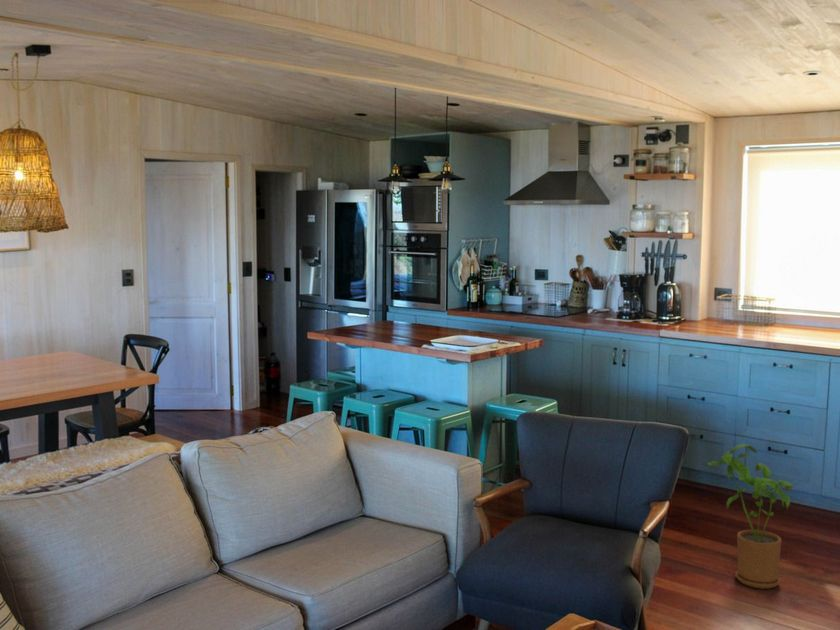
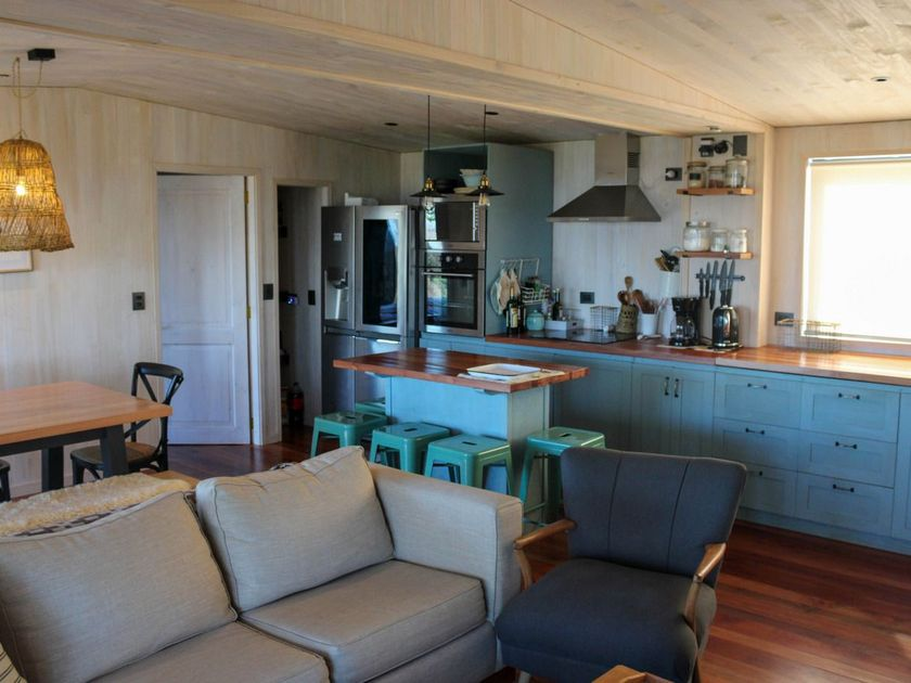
- house plant (756, 513)
